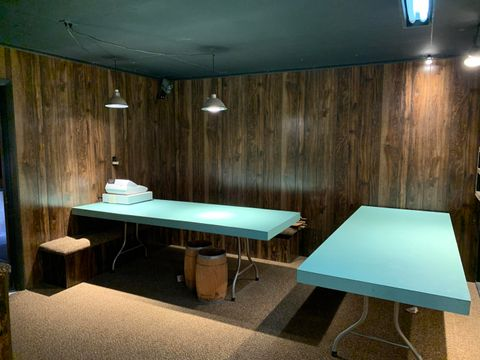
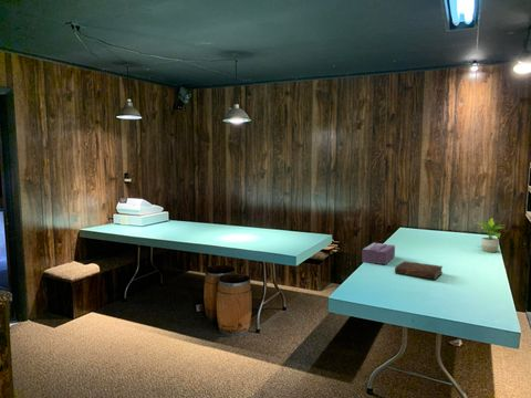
+ book (418, 270)
+ potted plant (489, 234)
+ tissue box (378, 252)
